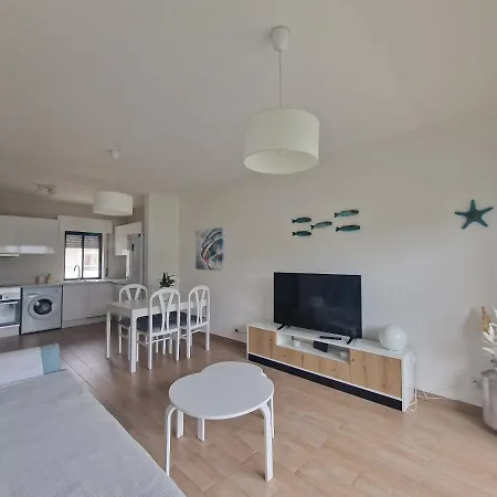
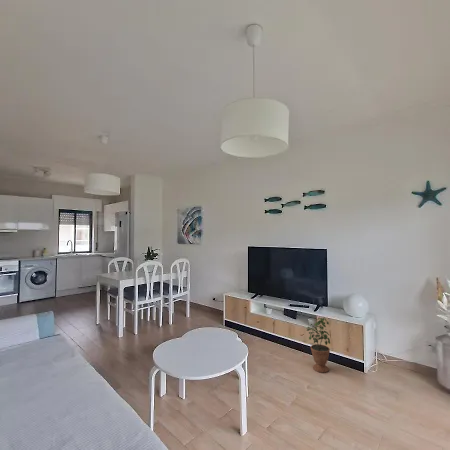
+ potted plant (317, 341)
